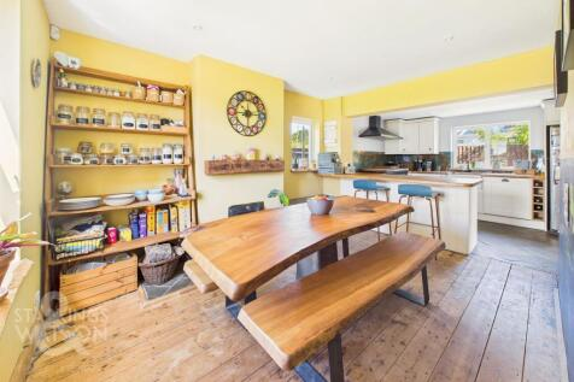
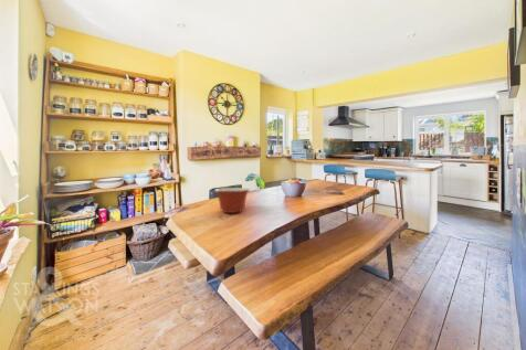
+ mixing bowl (232, 200)
